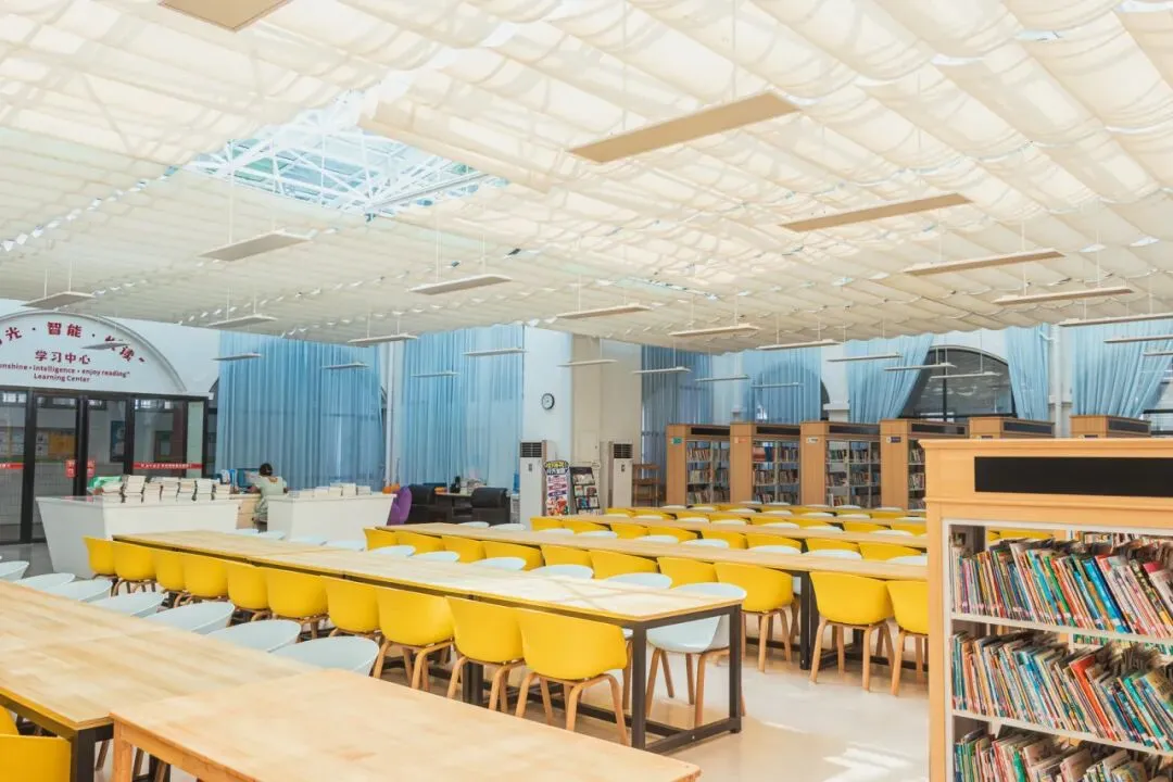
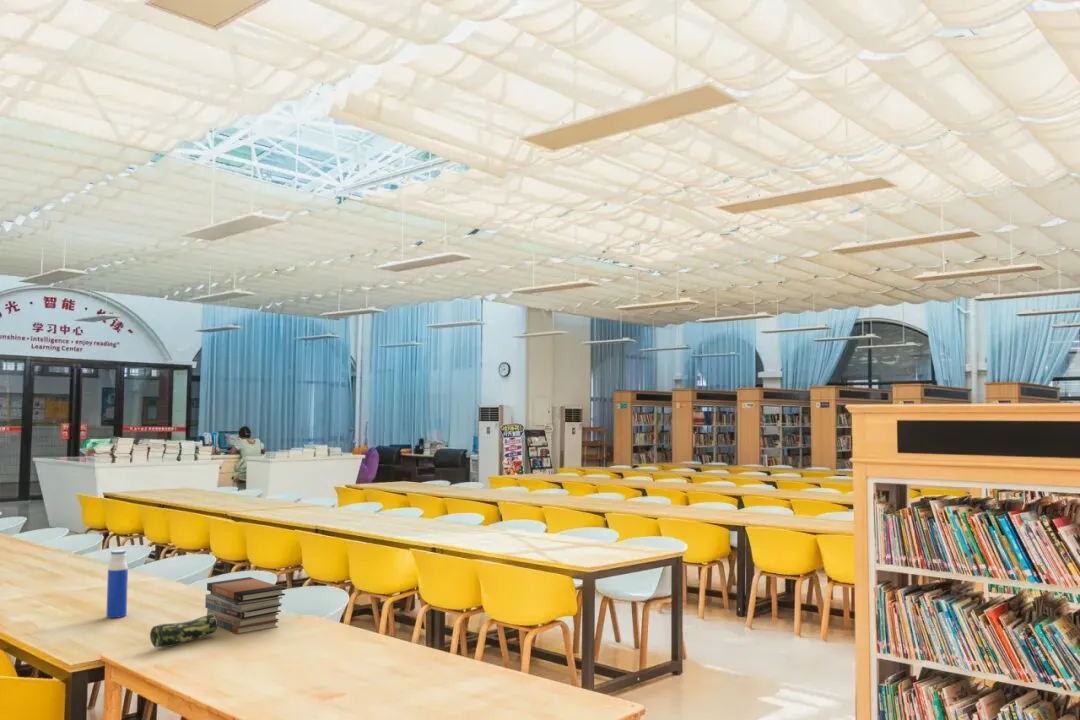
+ pencil case (185, 630)
+ water bottle (117, 583)
+ book stack (243, 604)
